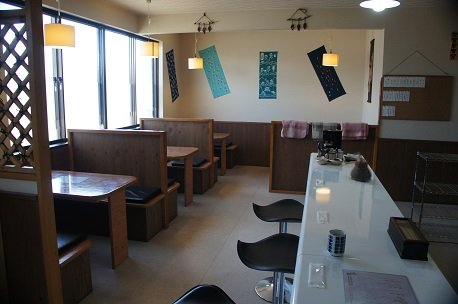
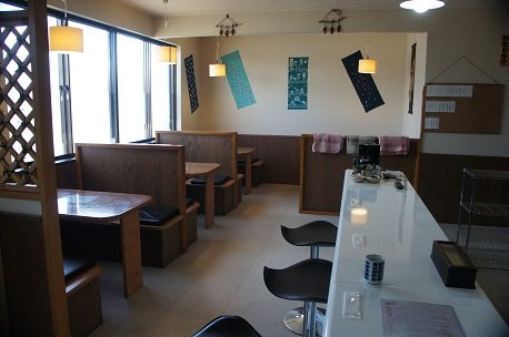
- teapot (361, 165)
